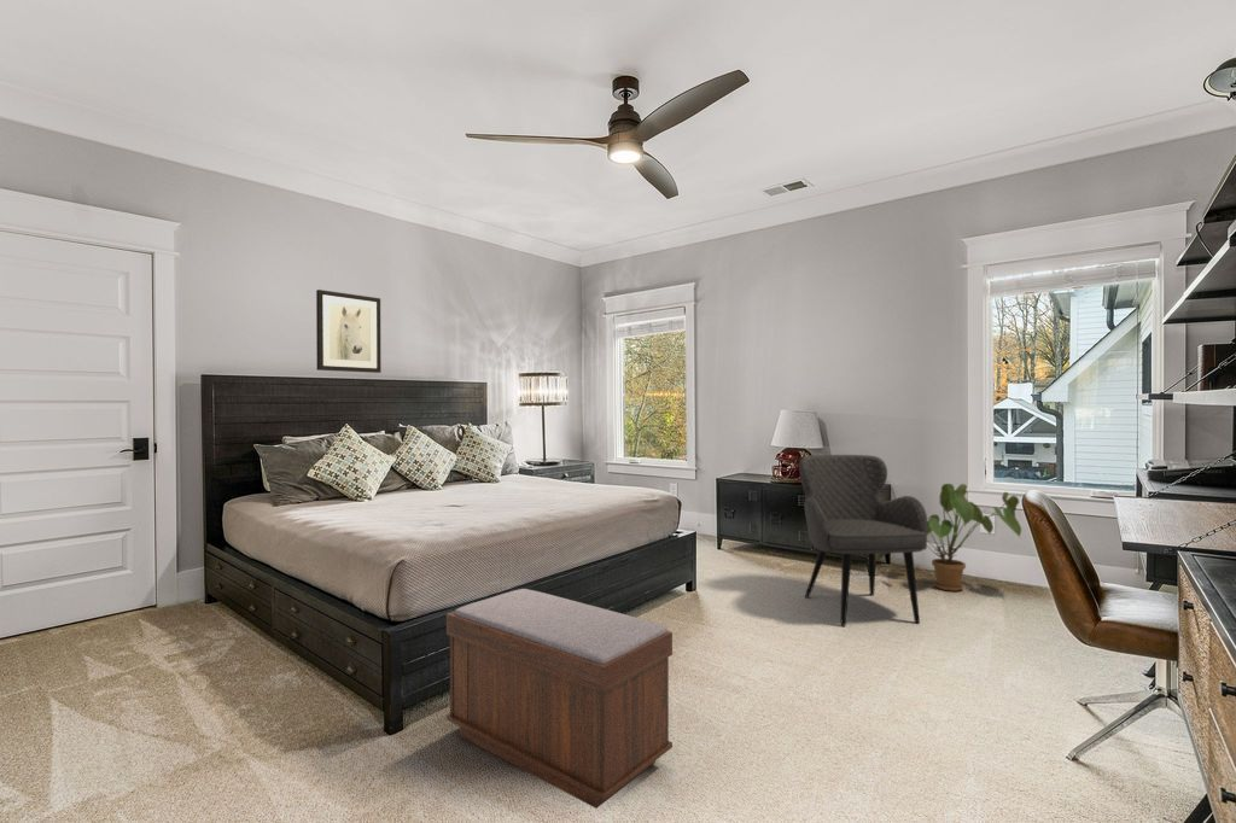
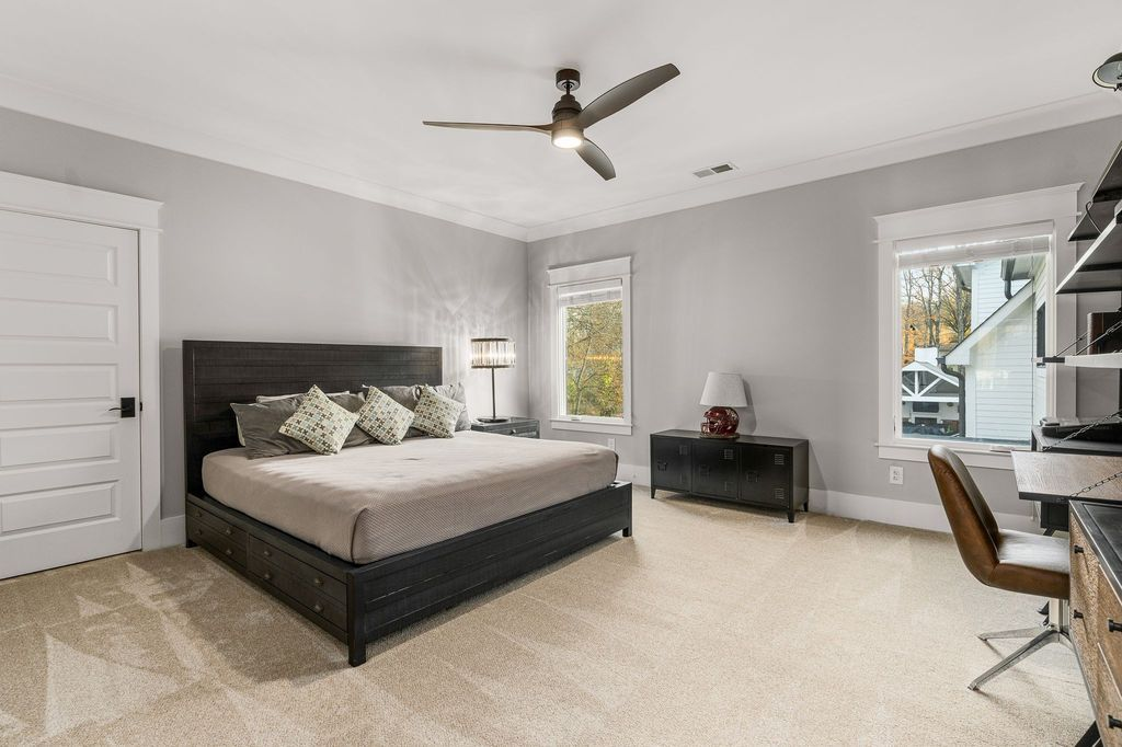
- bench (555, 681)
- house plant (958, 533)
- armchair (858, 533)
- wall art (349, 332)
